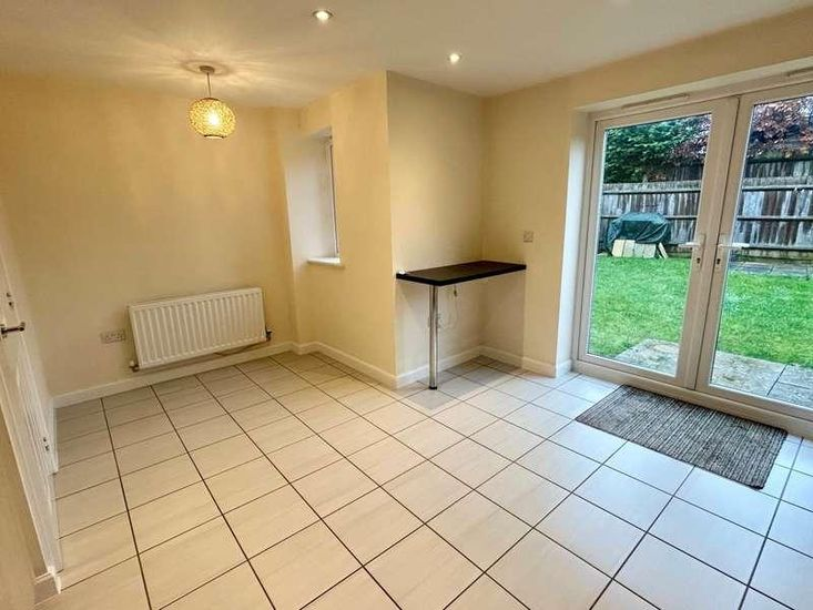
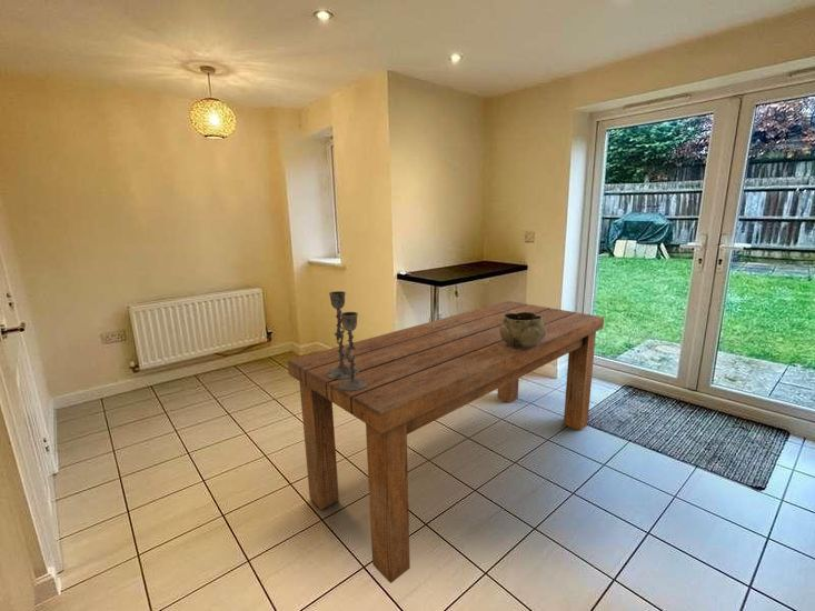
+ dining table (468, 398)
+ candlestick (342, 337)
+ decorative bowl (521, 330)
